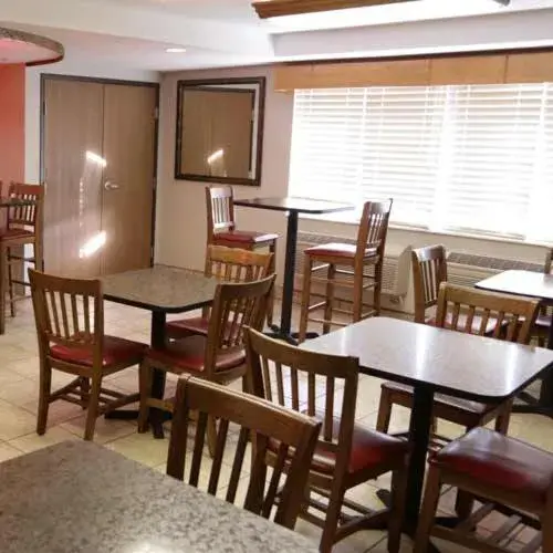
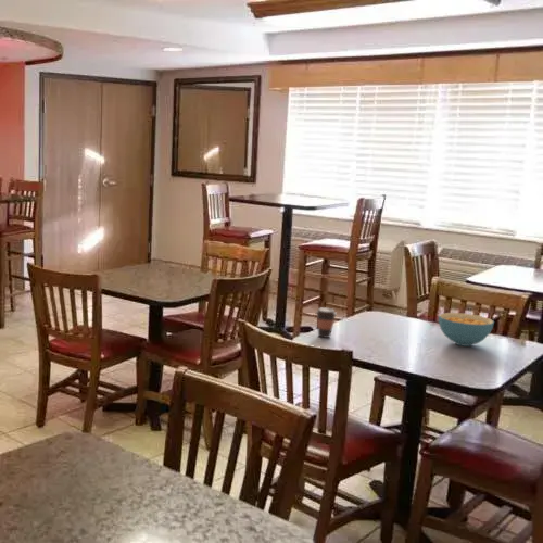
+ cereal bowl (464, 331)
+ coffee cup (325, 323)
